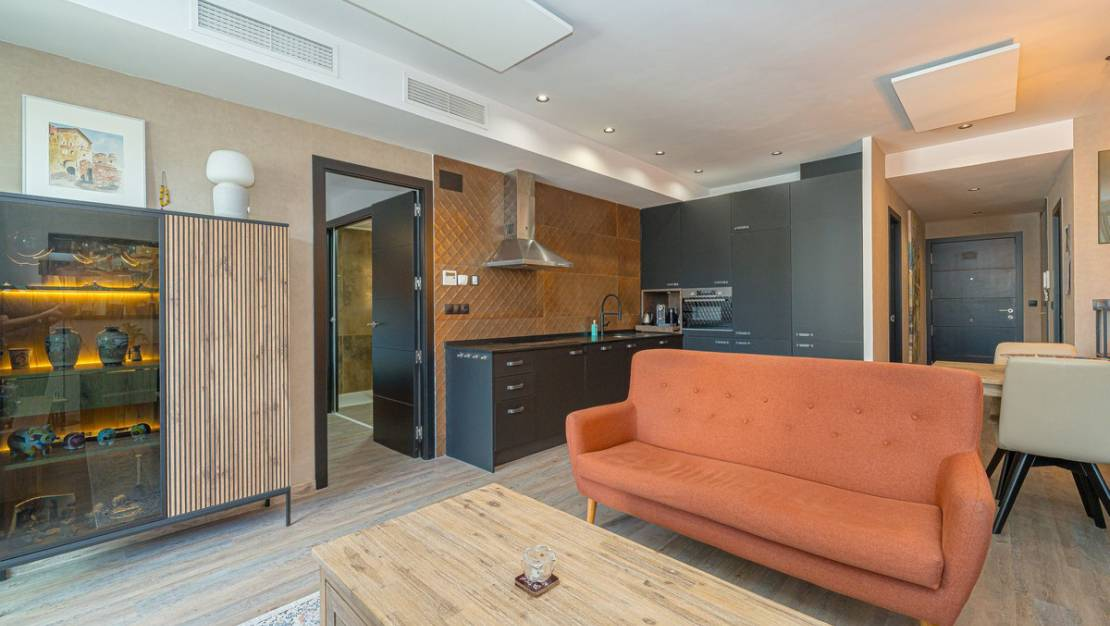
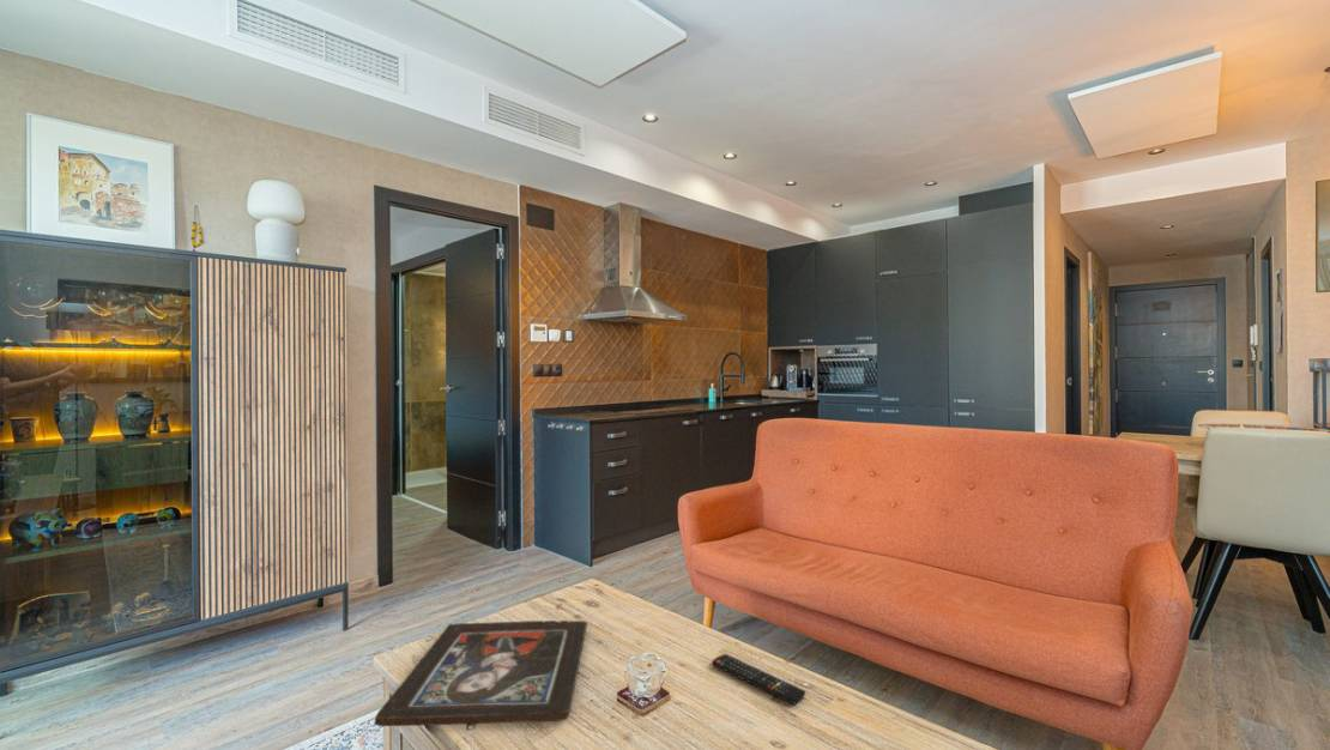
+ remote control (755, 677)
+ religious icon (497, 666)
